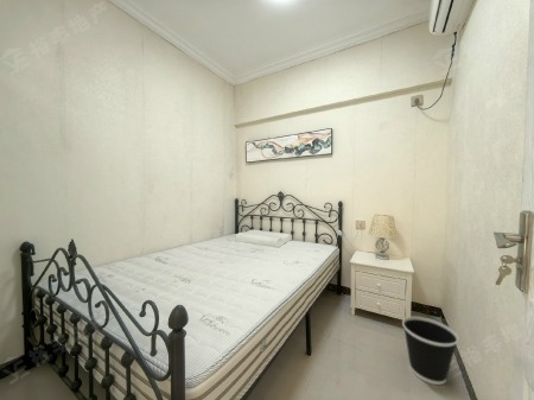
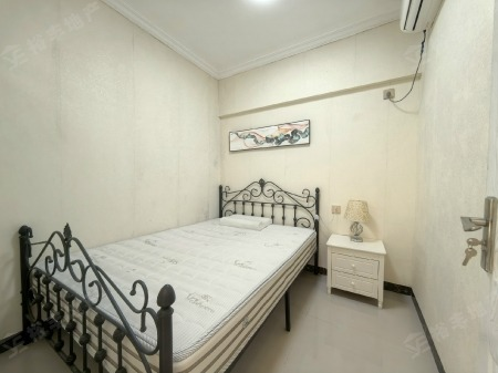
- wastebasket (427, 350)
